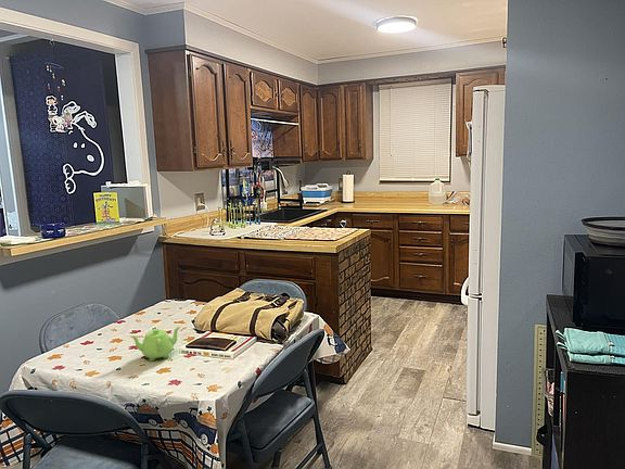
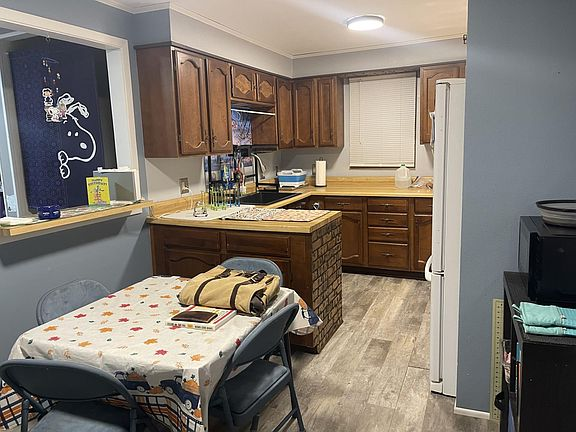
- teapot (156, 342)
